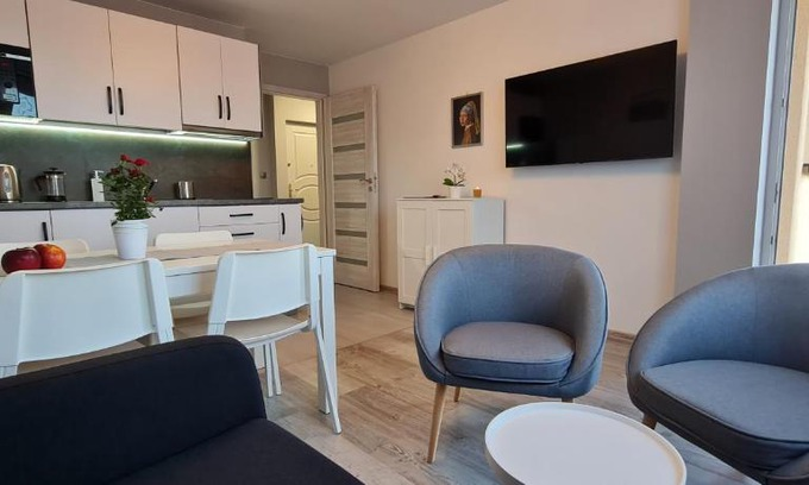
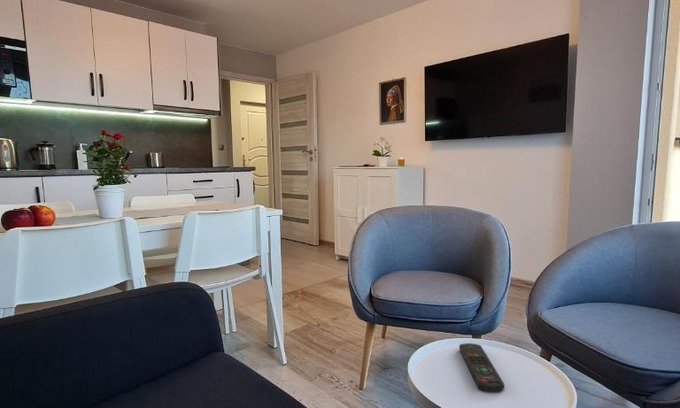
+ remote control (479, 364)
